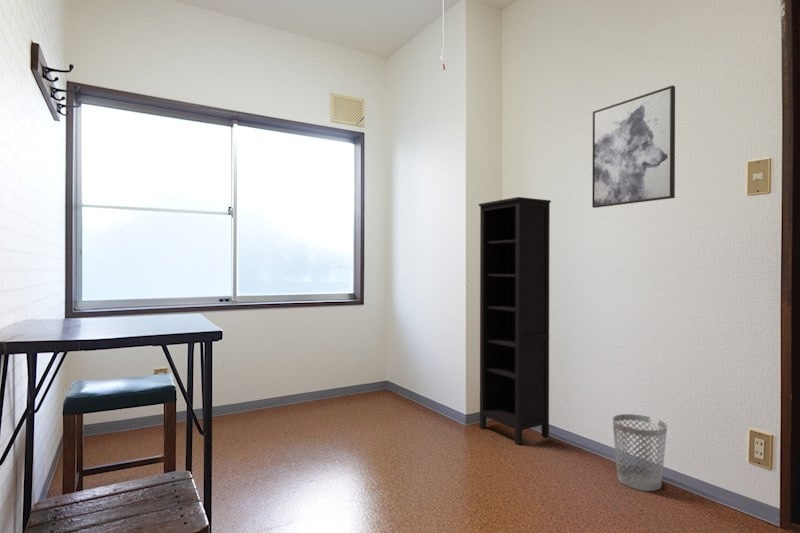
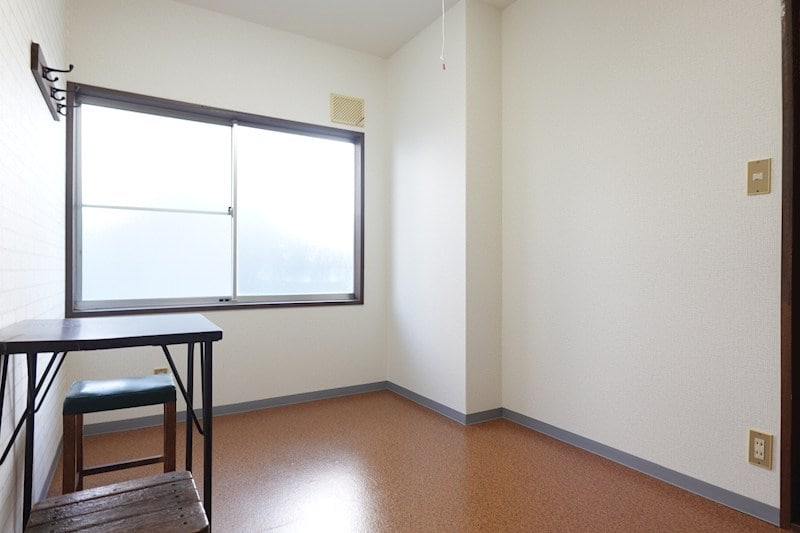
- wastebasket (639, 451)
- wall art (630, 151)
- bookcase (513, 317)
